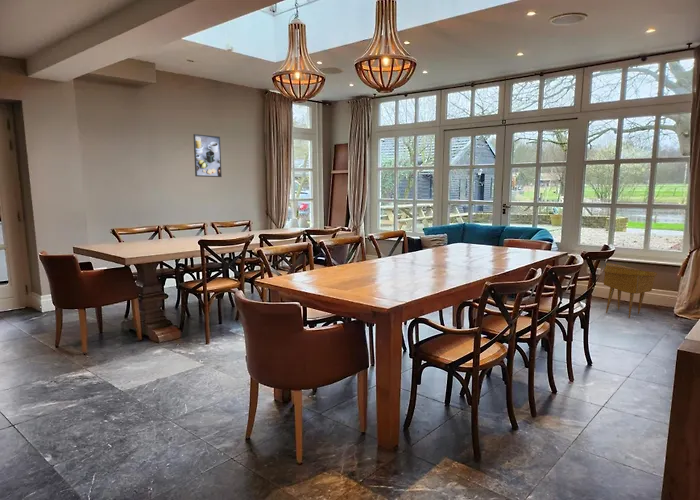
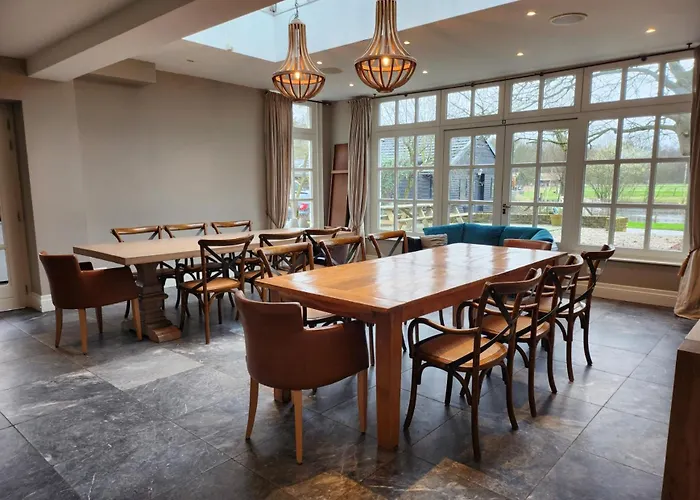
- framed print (207, 156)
- side table (628, 289)
